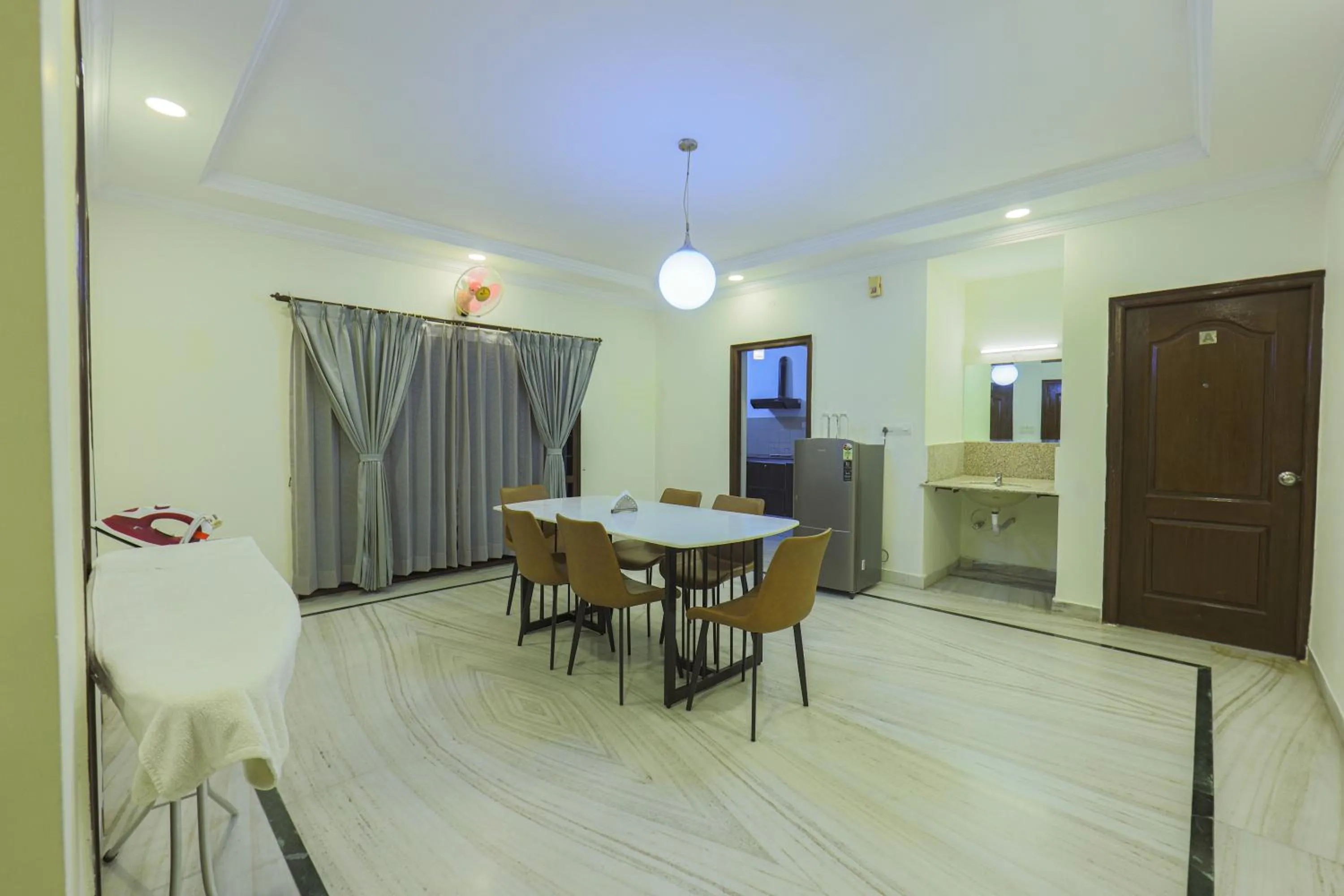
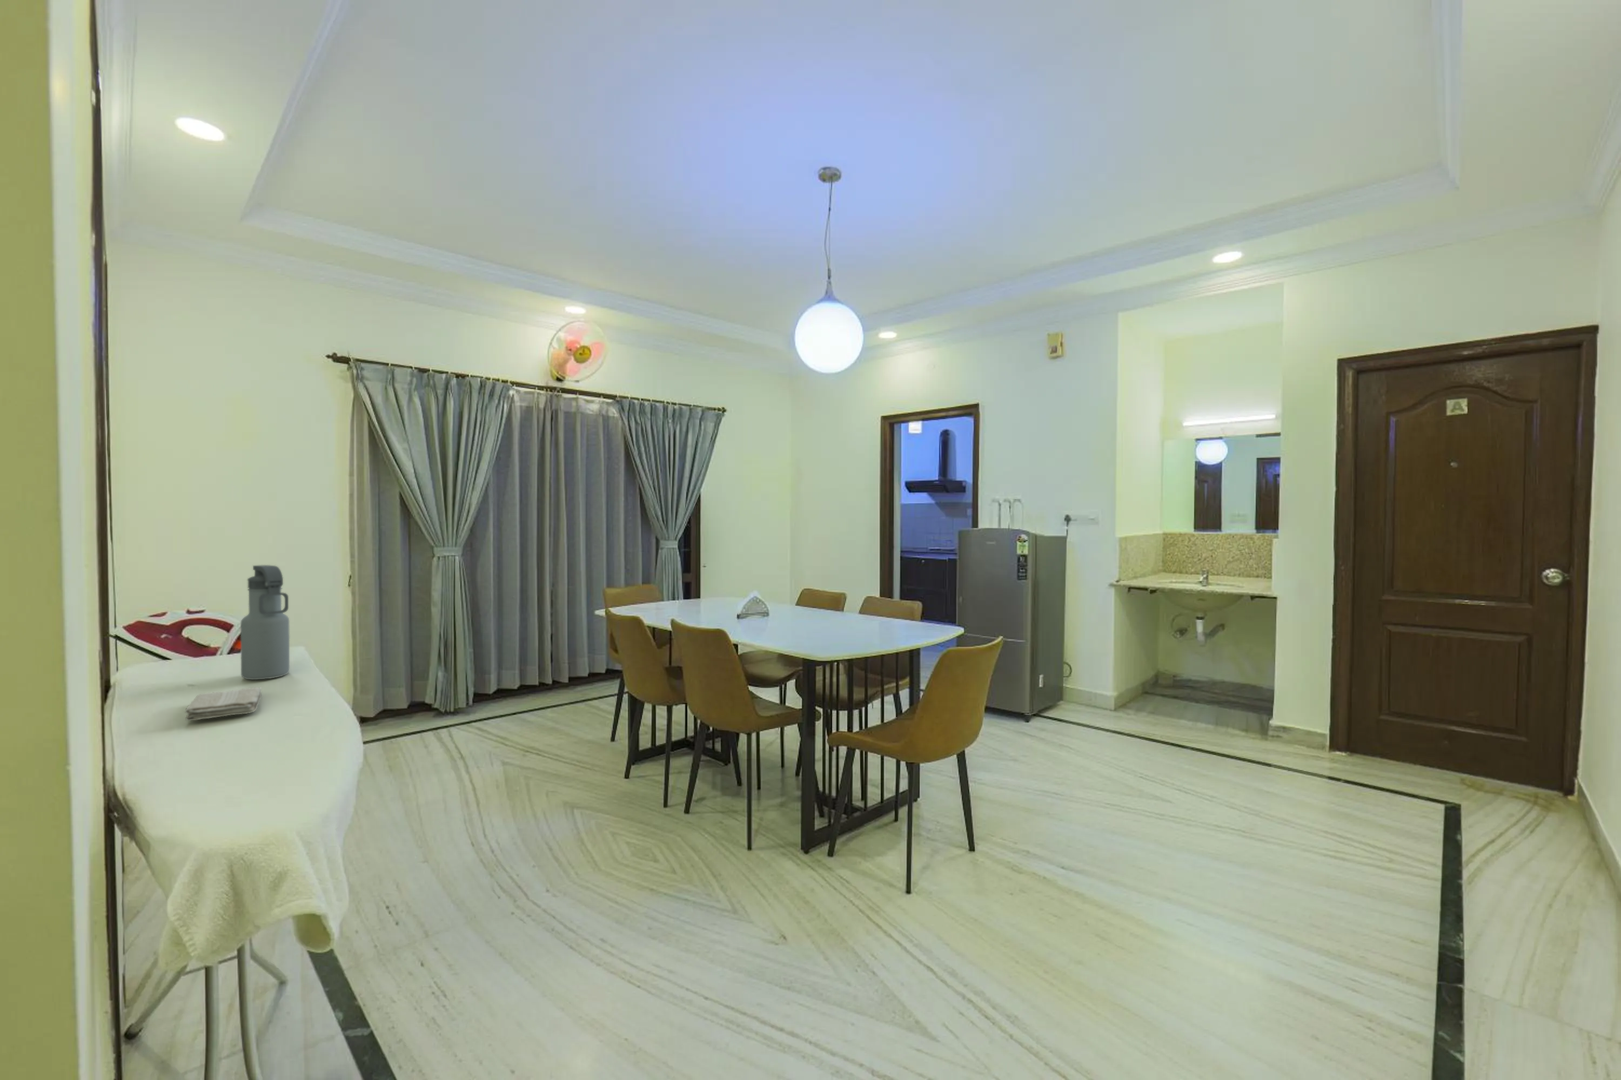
+ washcloth (226, 702)
+ water bottle (265, 621)
